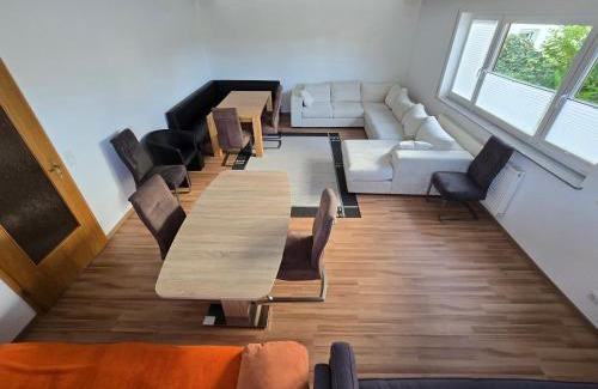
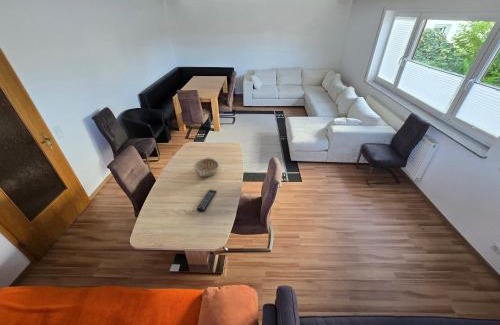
+ decorative bowl (206, 169)
+ remote control (207, 200)
